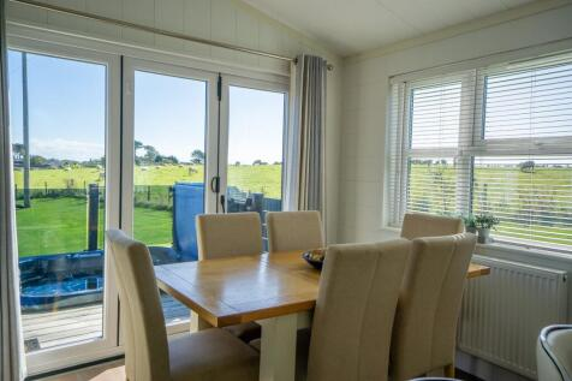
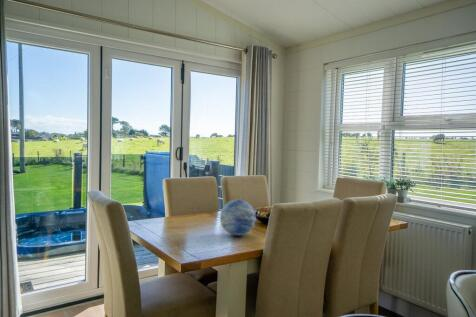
+ decorative orb (237, 217)
